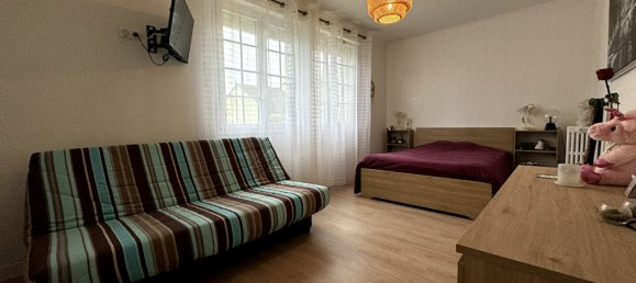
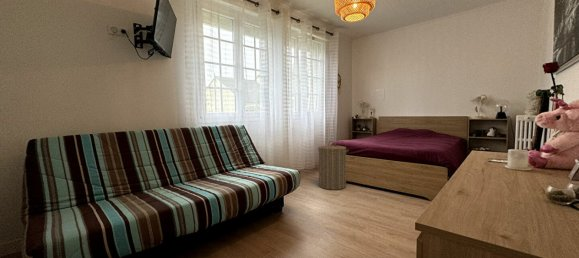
+ laundry hamper (332, 163)
